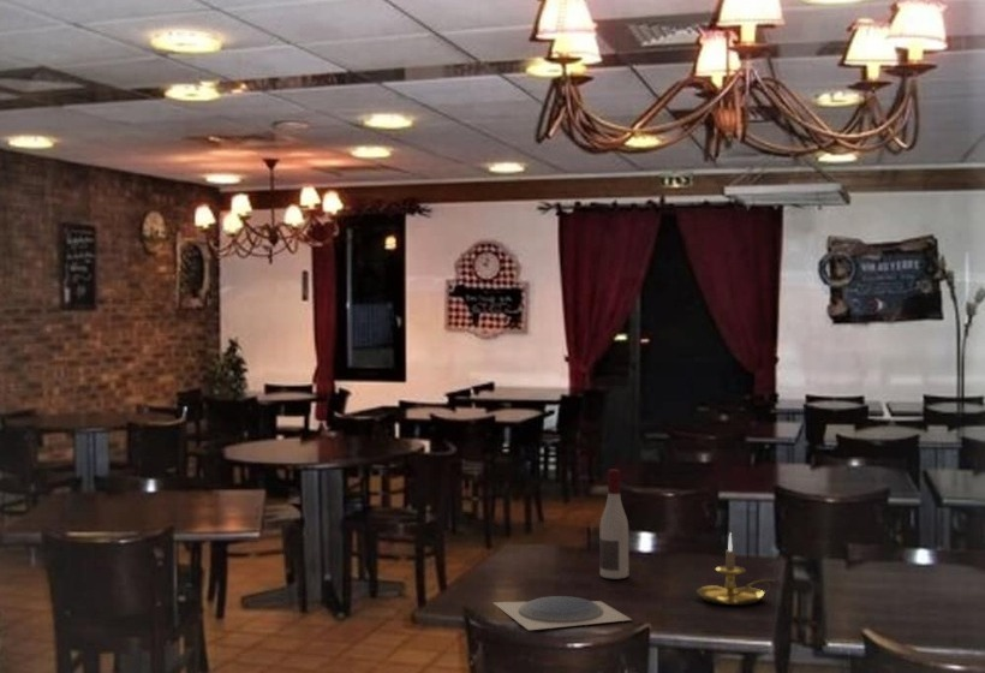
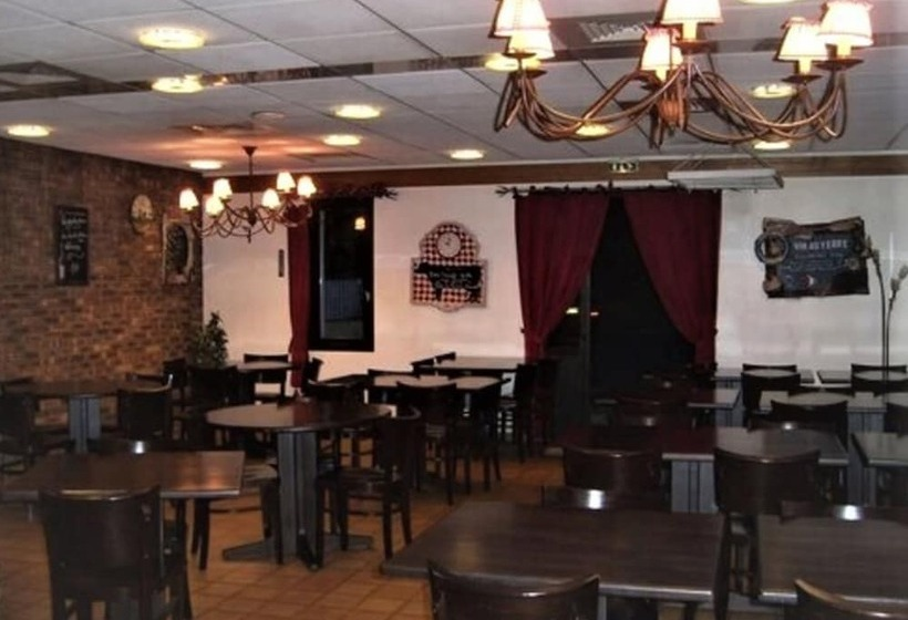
- alcohol (614, 523)
- candle holder (735, 566)
- plate (560, 606)
